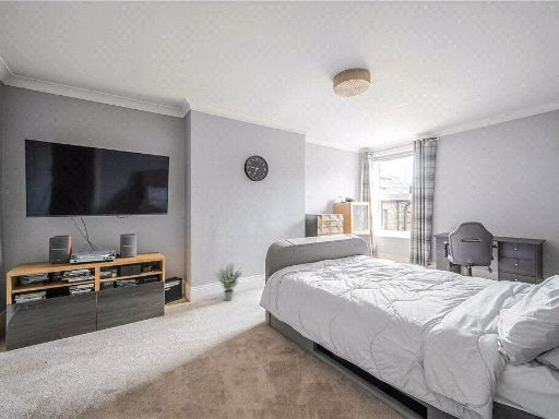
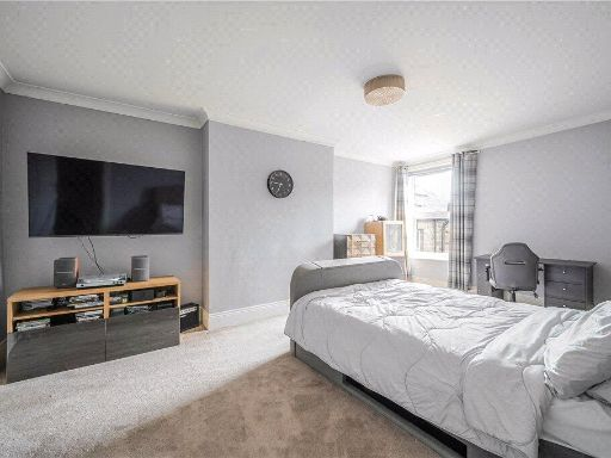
- potted plant (228, 282)
